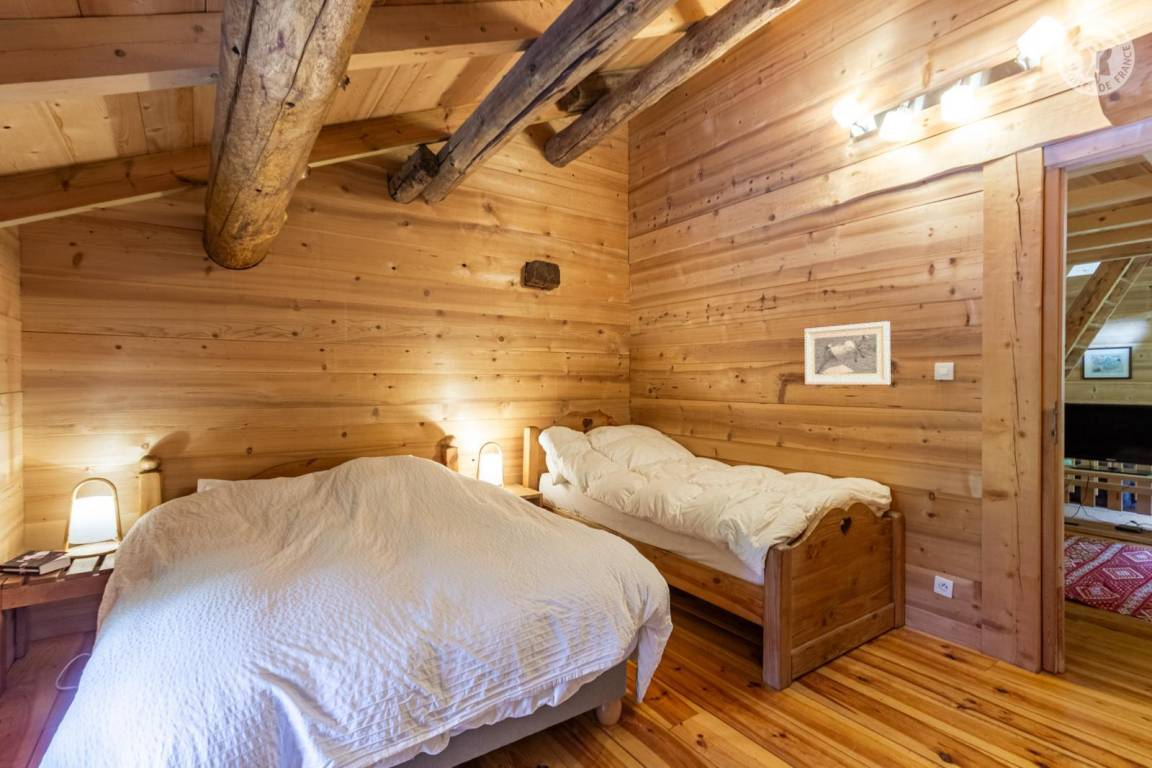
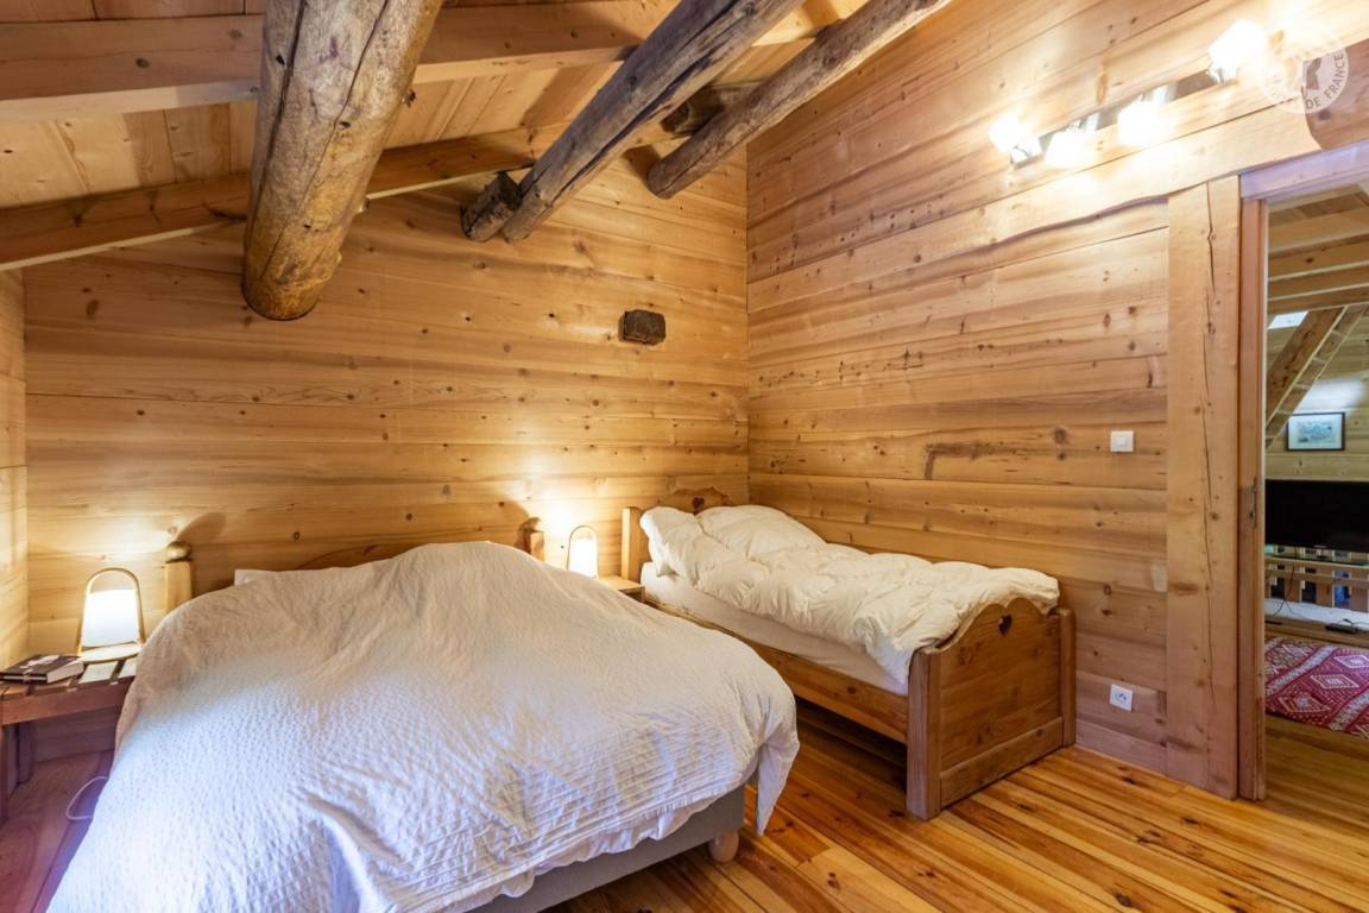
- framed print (844, 355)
